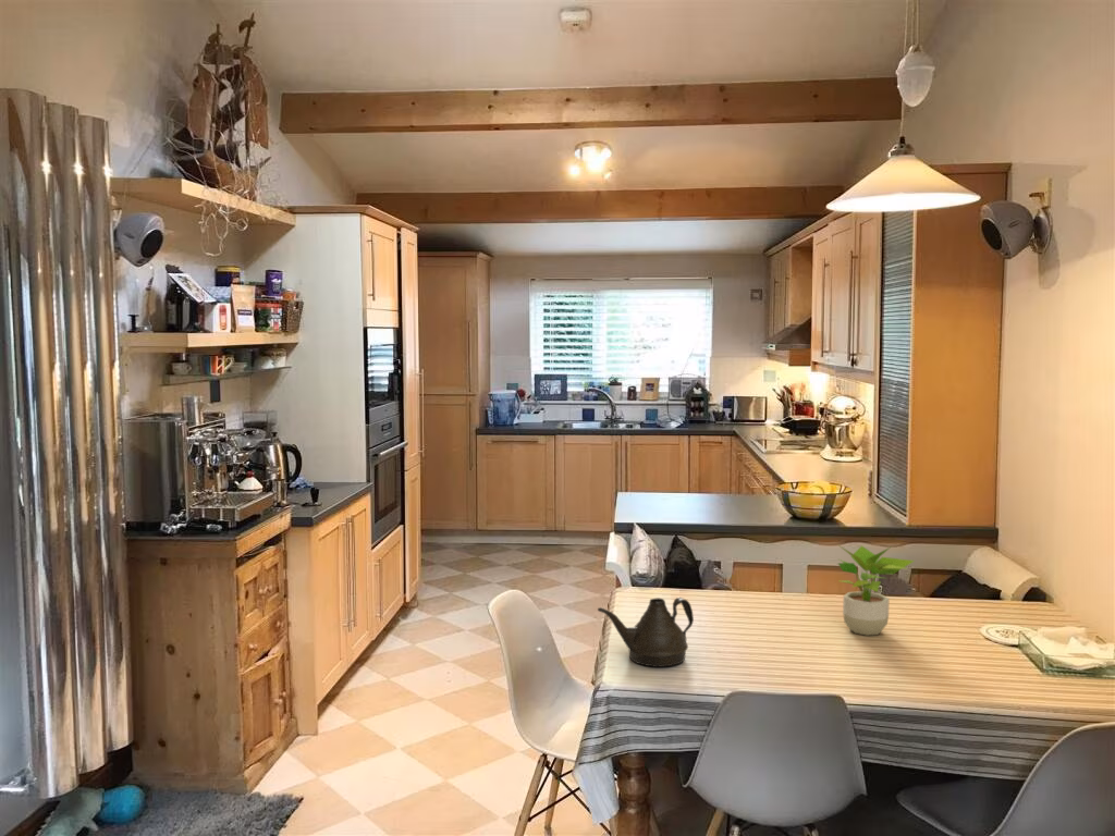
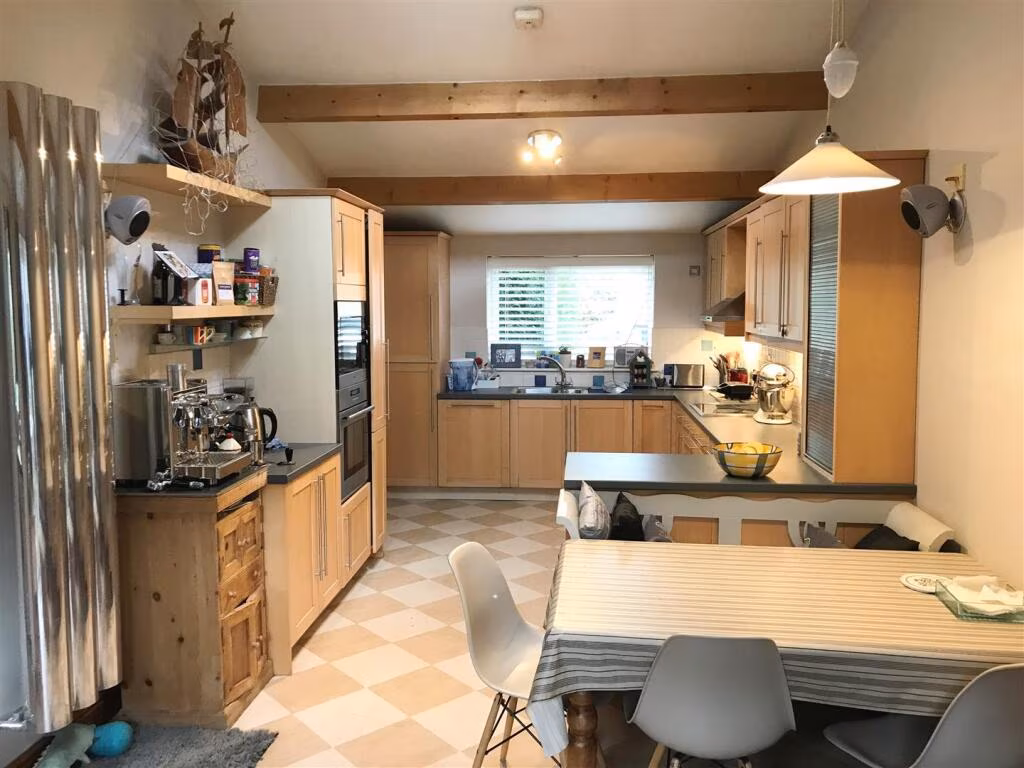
- potted plant (874, 586)
- teapot (645, 628)
